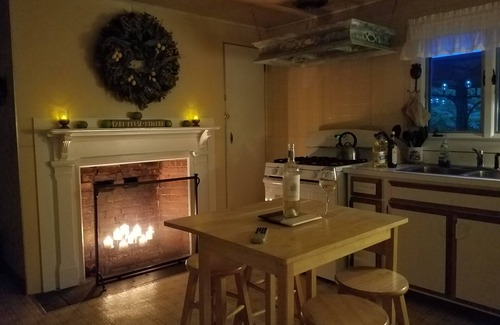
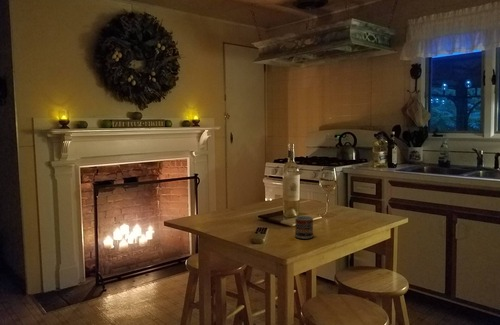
+ cup (305, 226)
